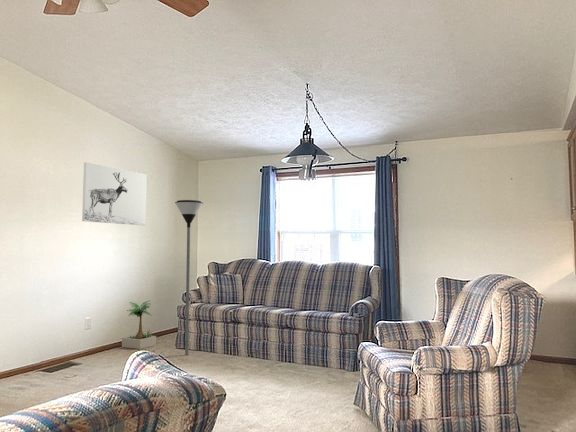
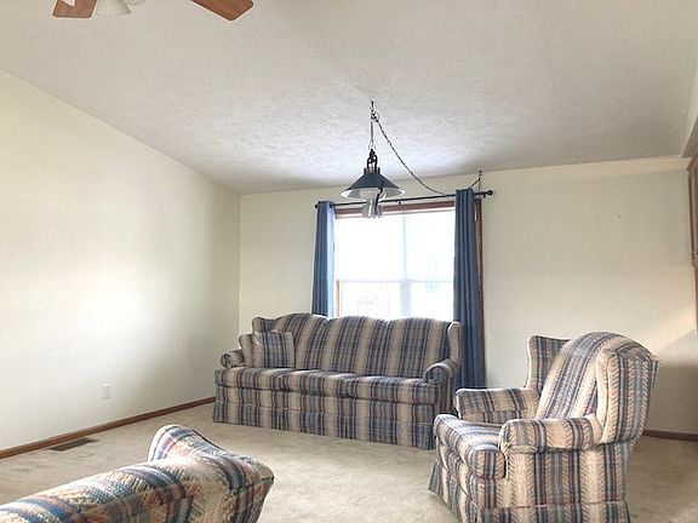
- wall art (116, 196)
- potted plant (141, 323)
- floor lamp (187, 276)
